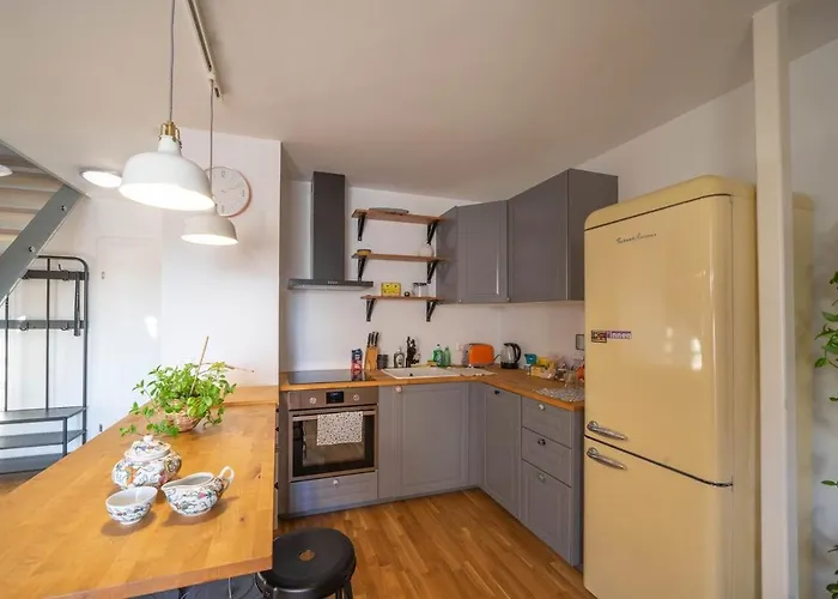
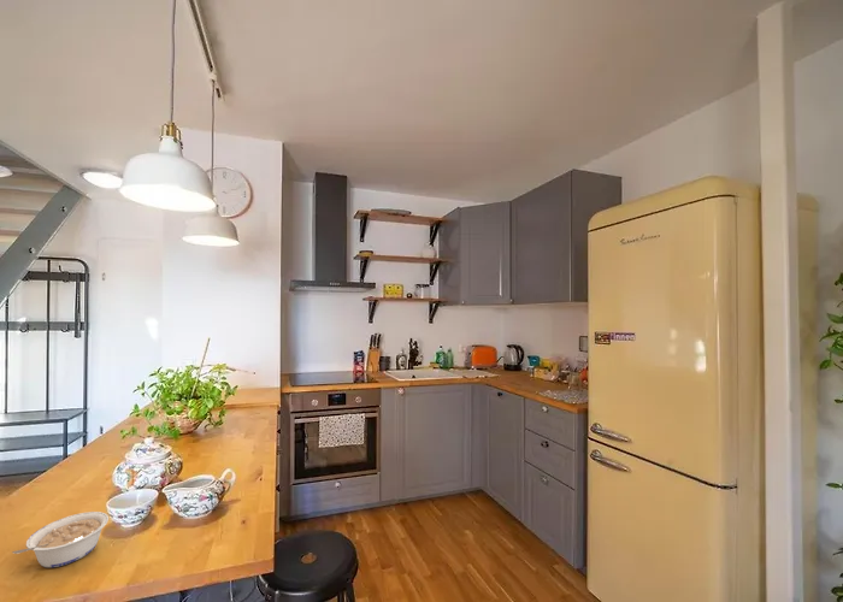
+ legume (67, 539)
